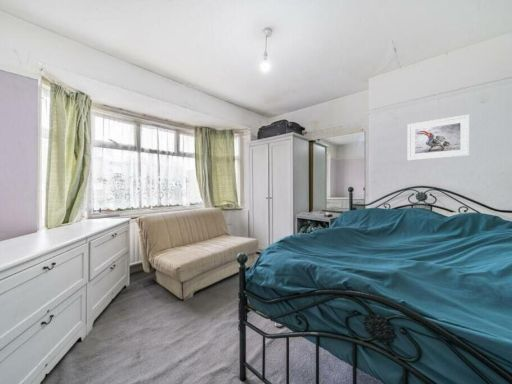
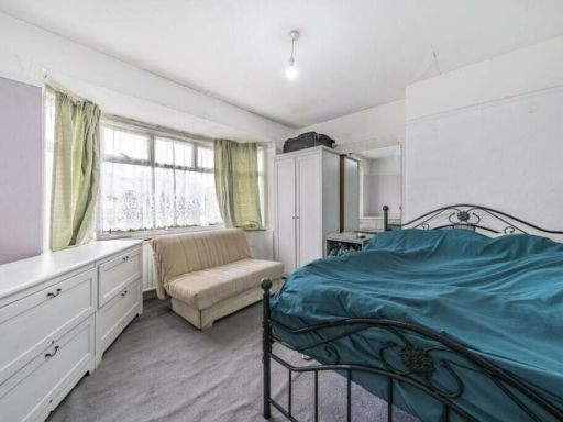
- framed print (436, 139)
